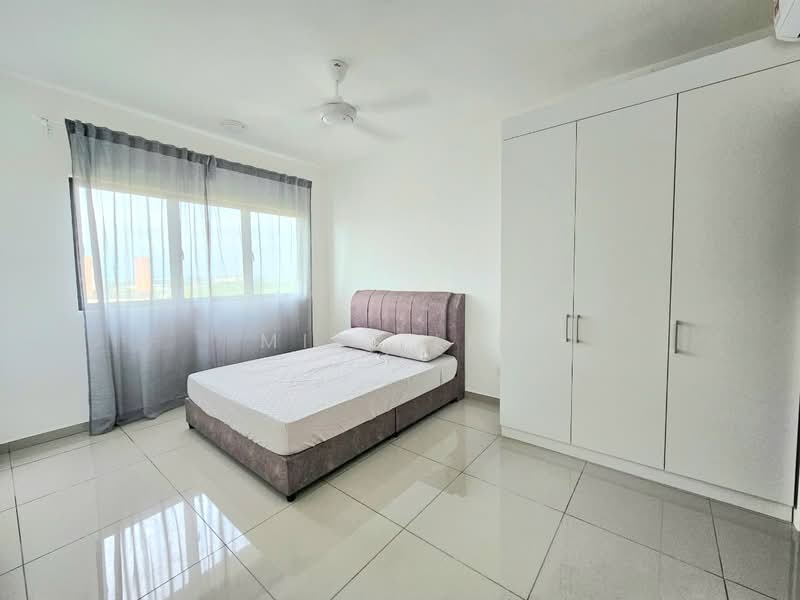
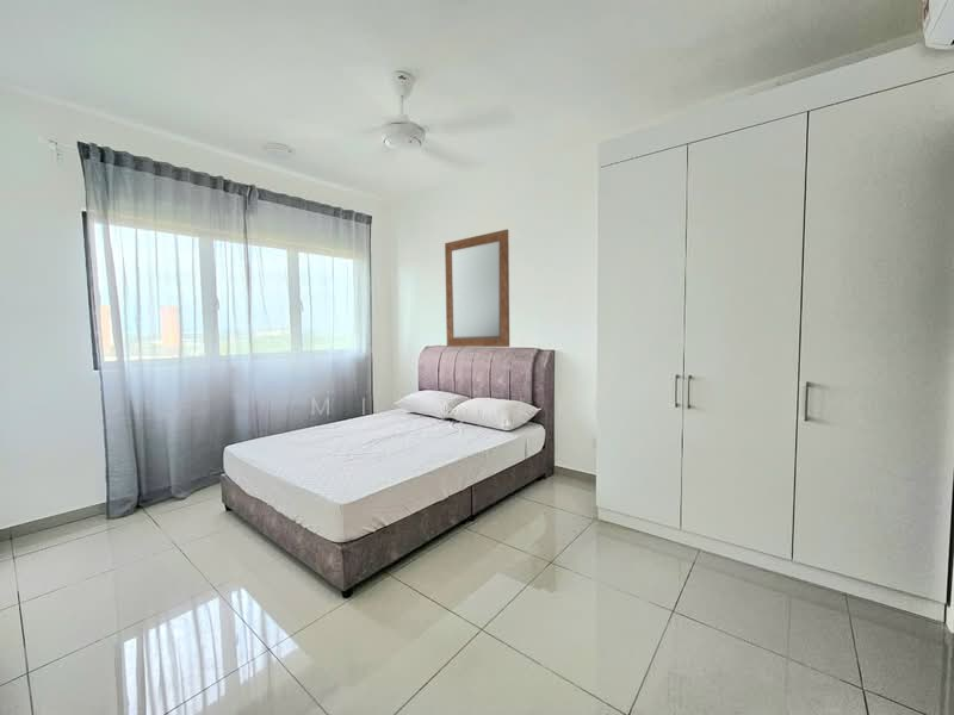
+ mirror (475, 292)
